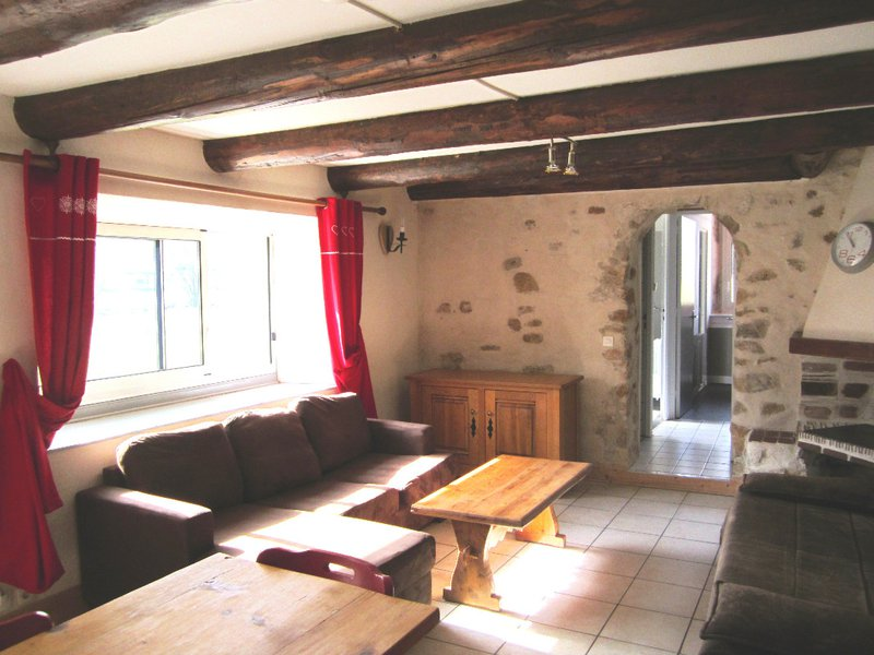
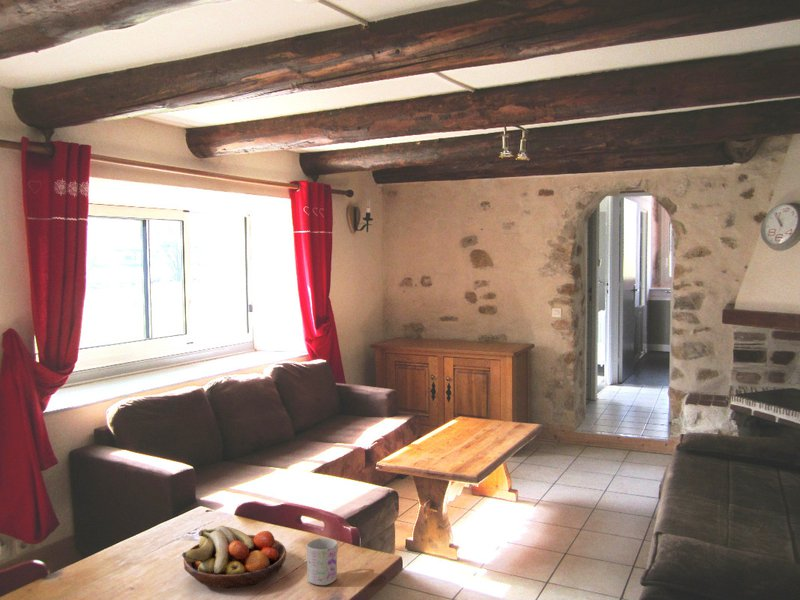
+ mug (325, 559)
+ fruit bowl (235, 550)
